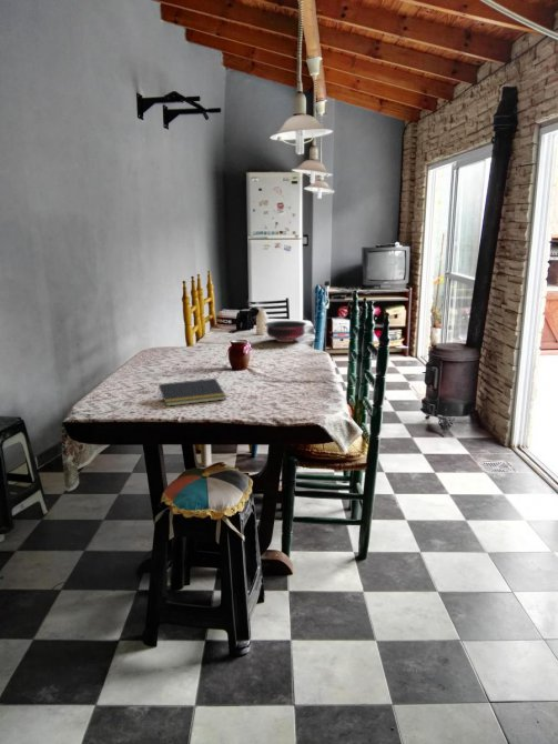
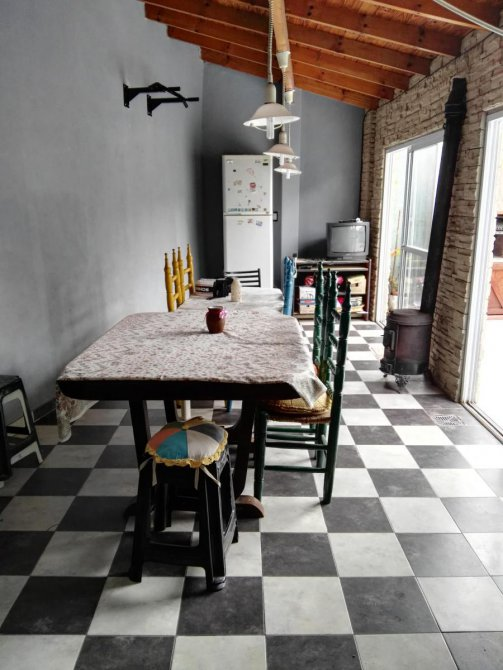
- bowl (285, 332)
- notepad (192, 391)
